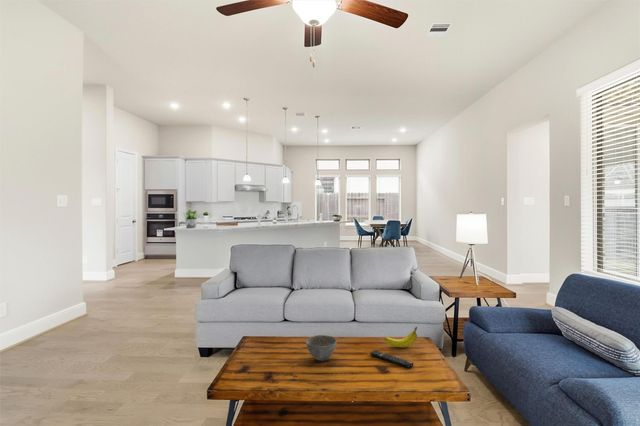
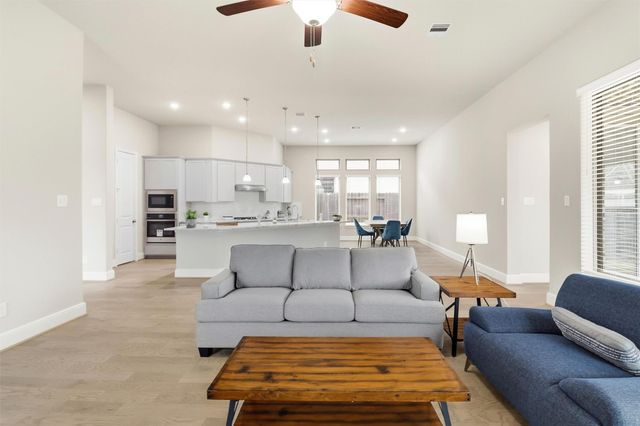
- fruit (401, 339)
- bowl (321, 349)
- remote control (391, 359)
